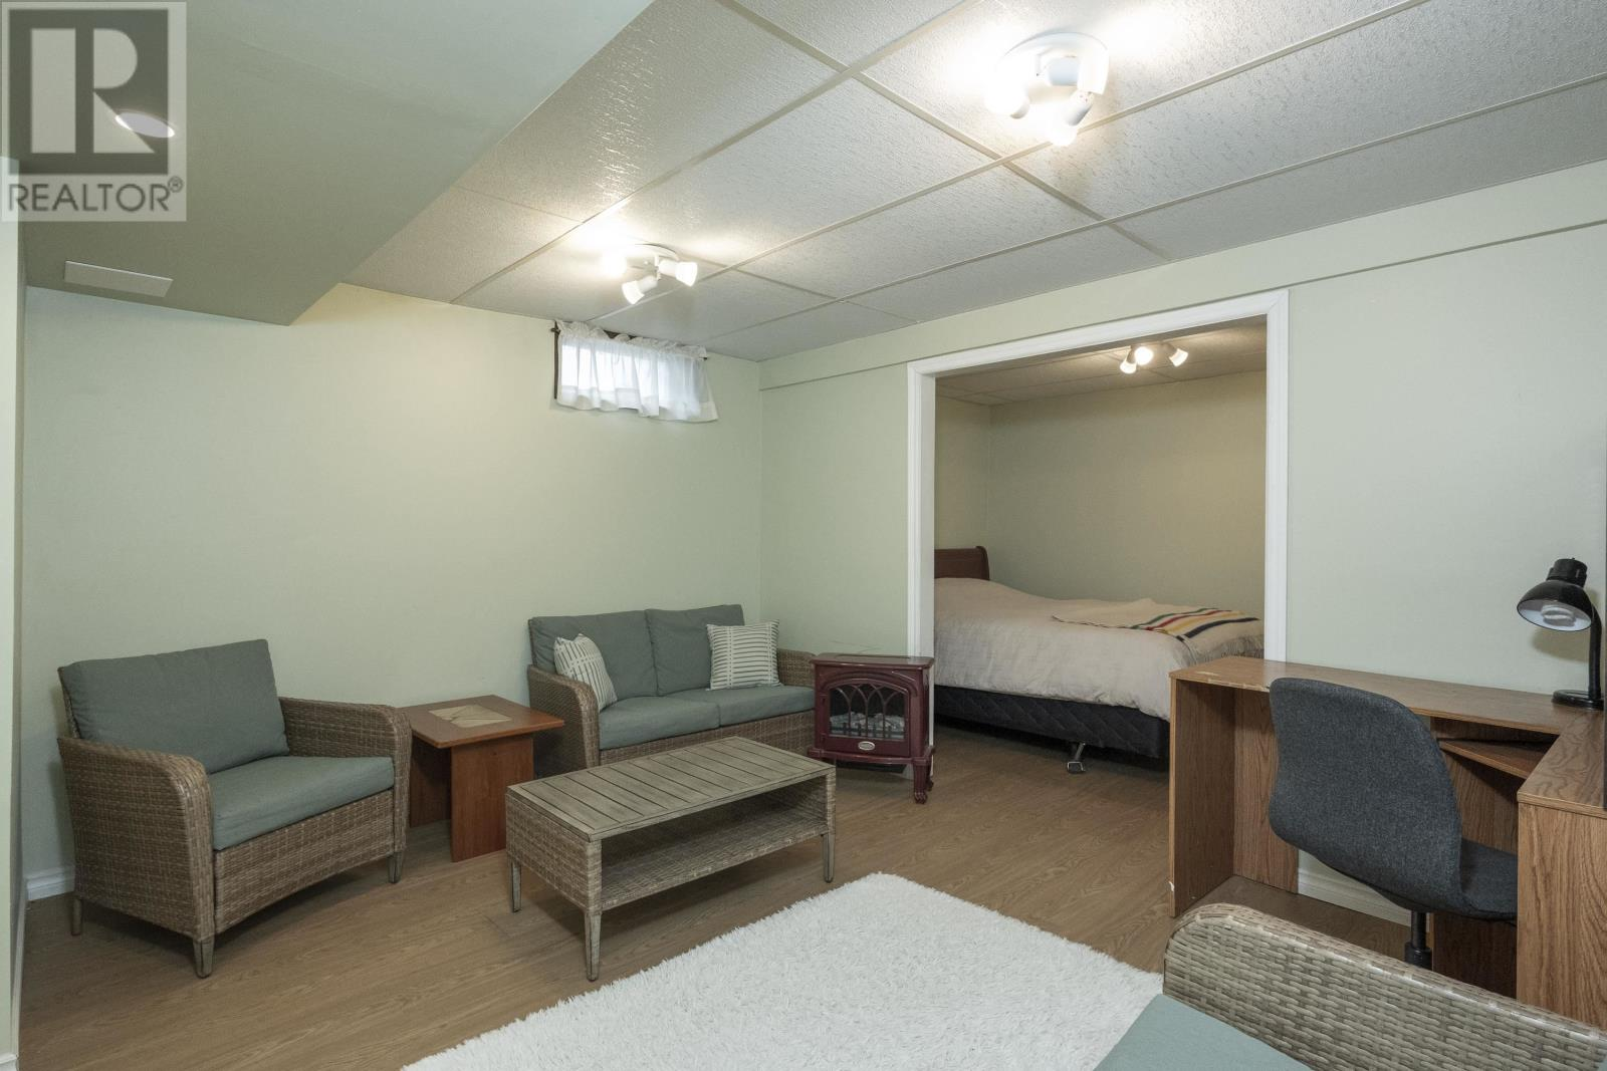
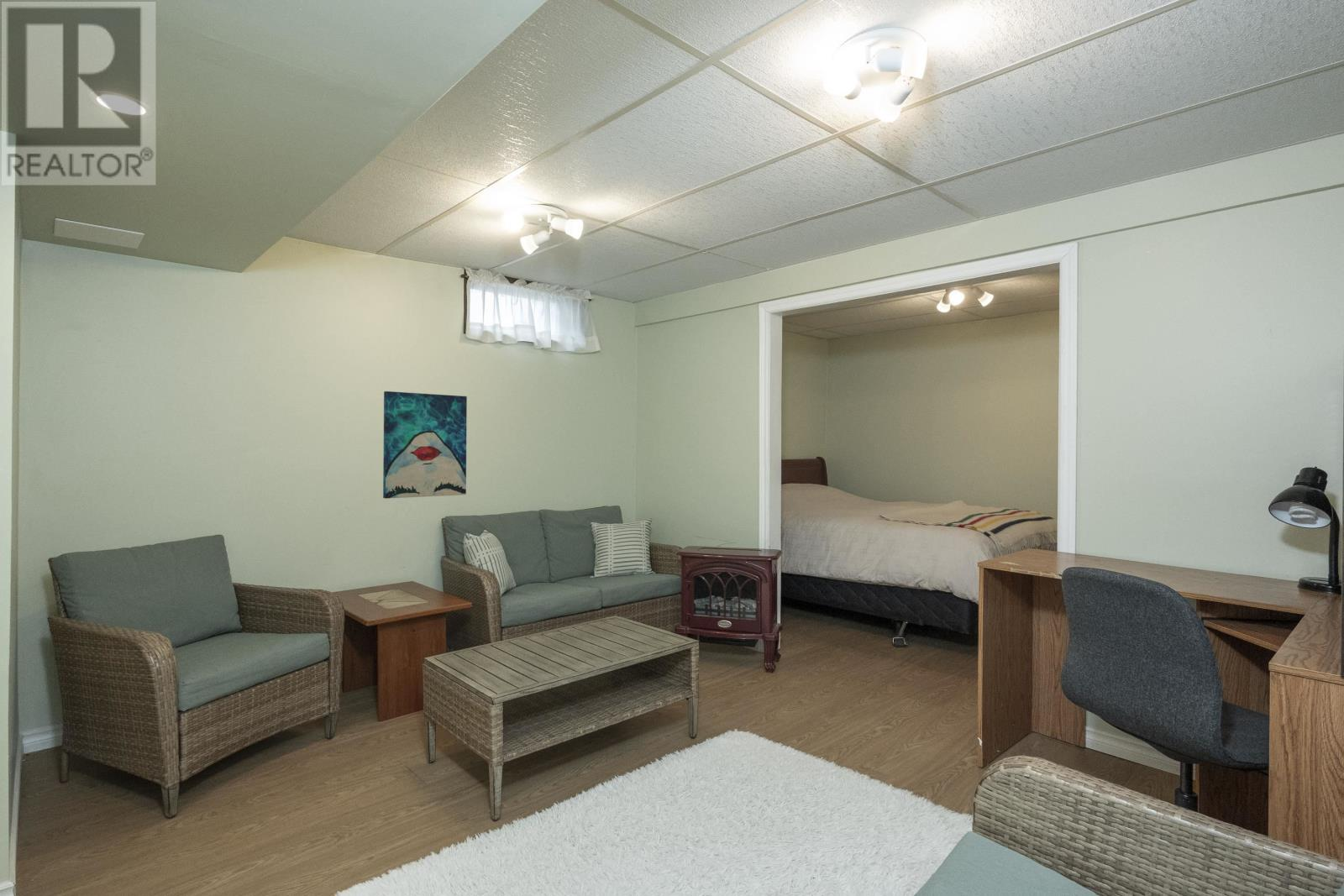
+ wall art (426, 445)
